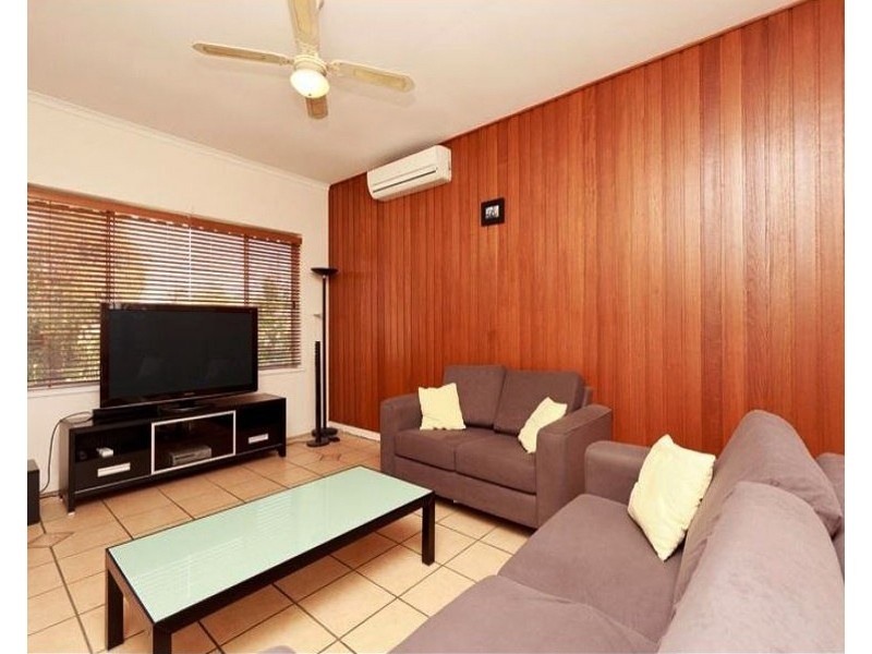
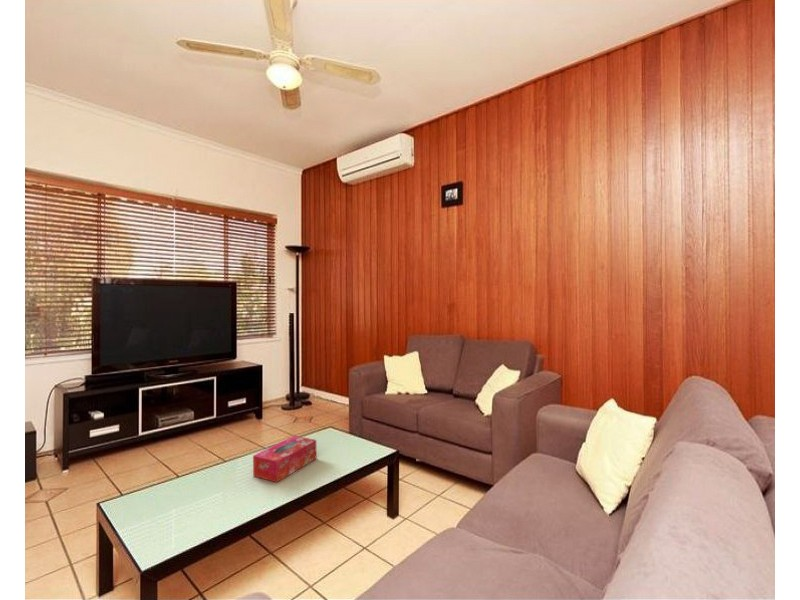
+ tissue box (286, 457)
